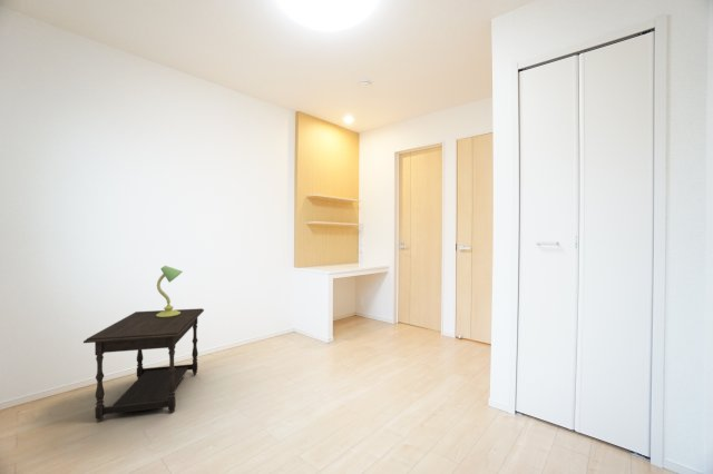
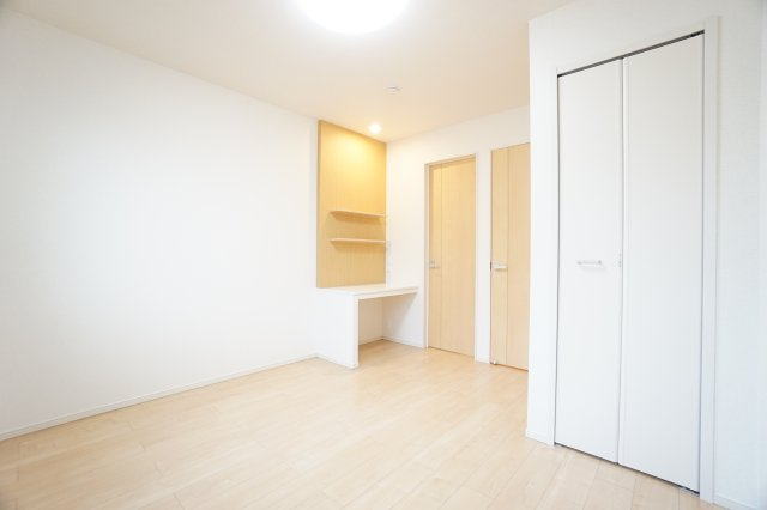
- side table (154, 348)
- table lamp (165, 294)
